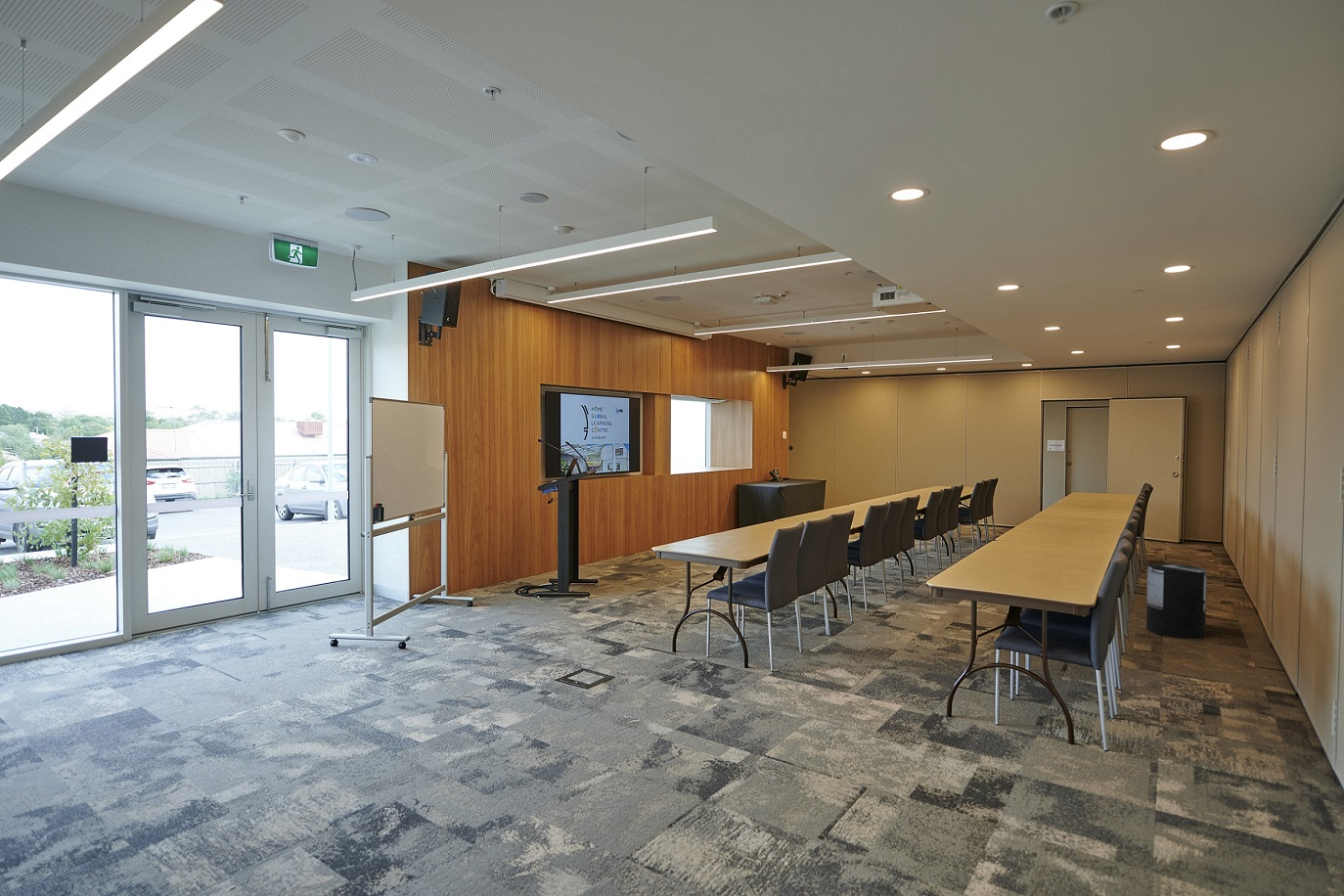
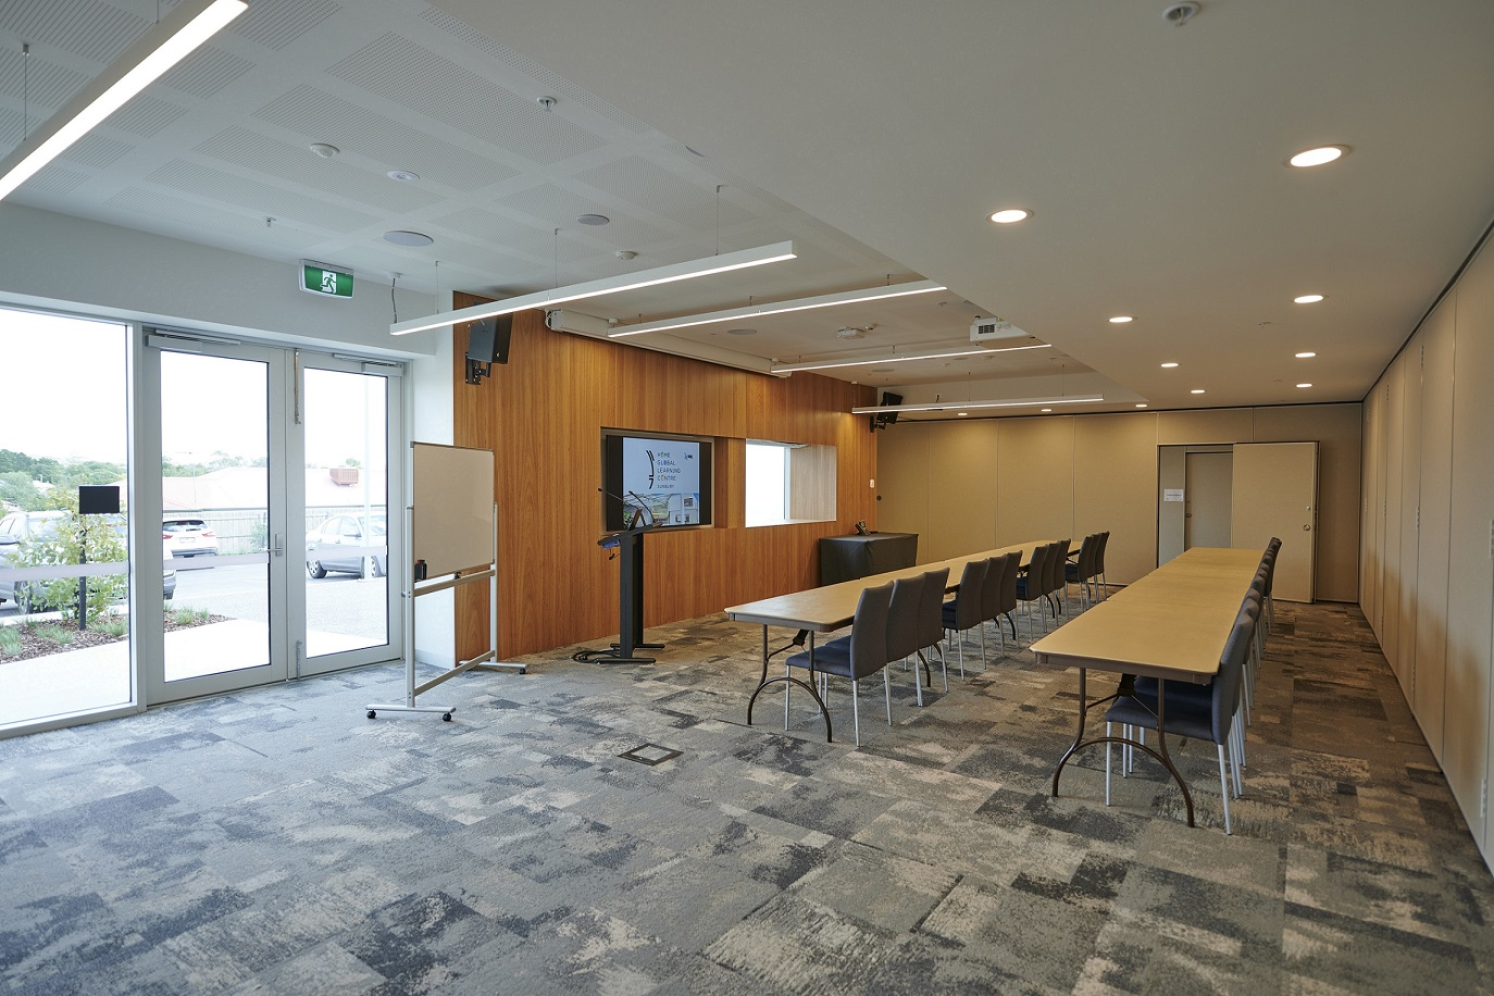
- trash can (1176, 600)
